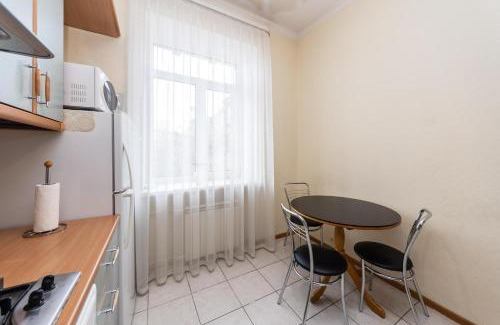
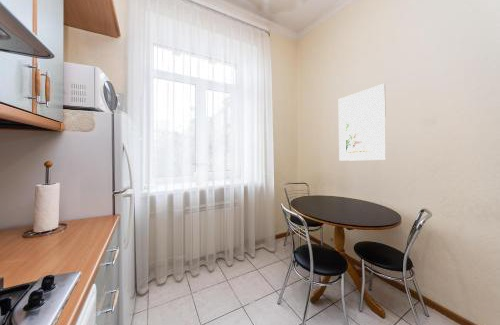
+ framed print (359, 126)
